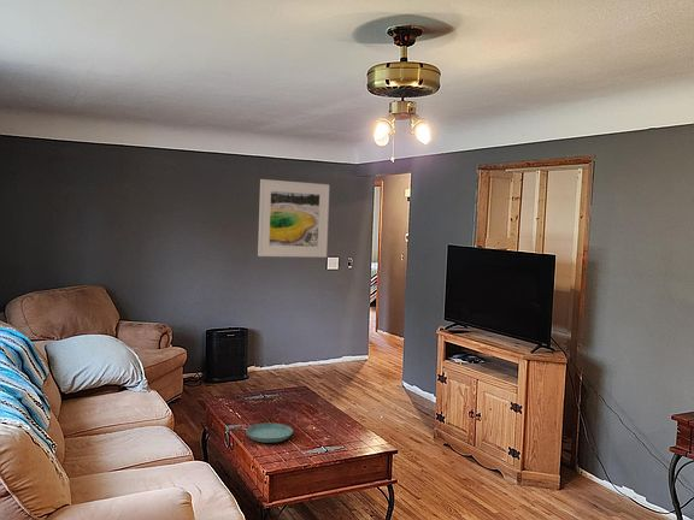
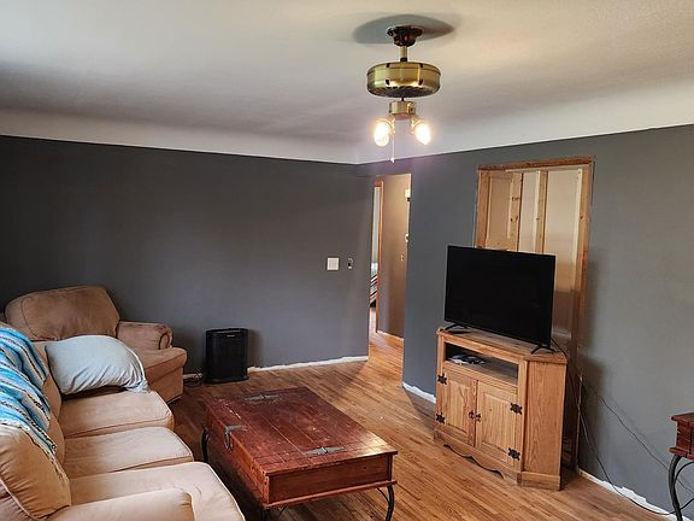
- saucer (269, 432)
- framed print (294, 219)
